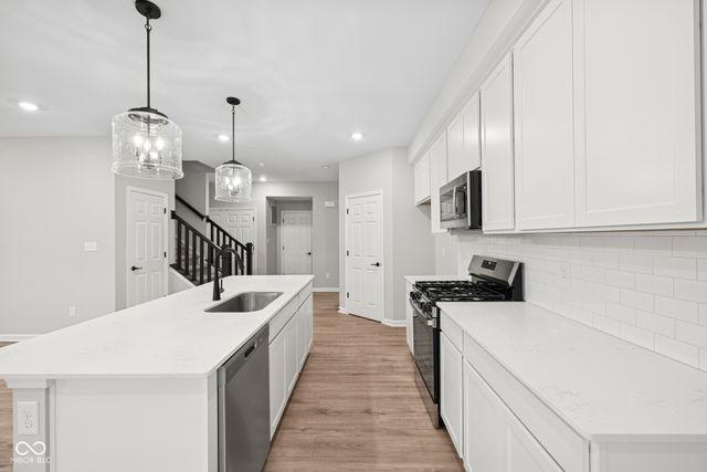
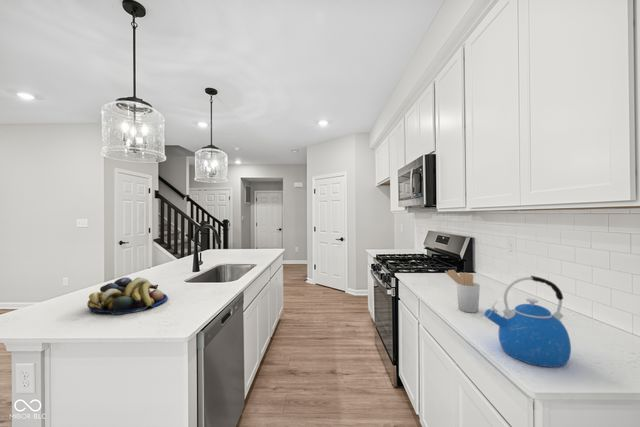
+ utensil holder (462, 289)
+ fruit bowl (131, 291)
+ kettle (524, 314)
